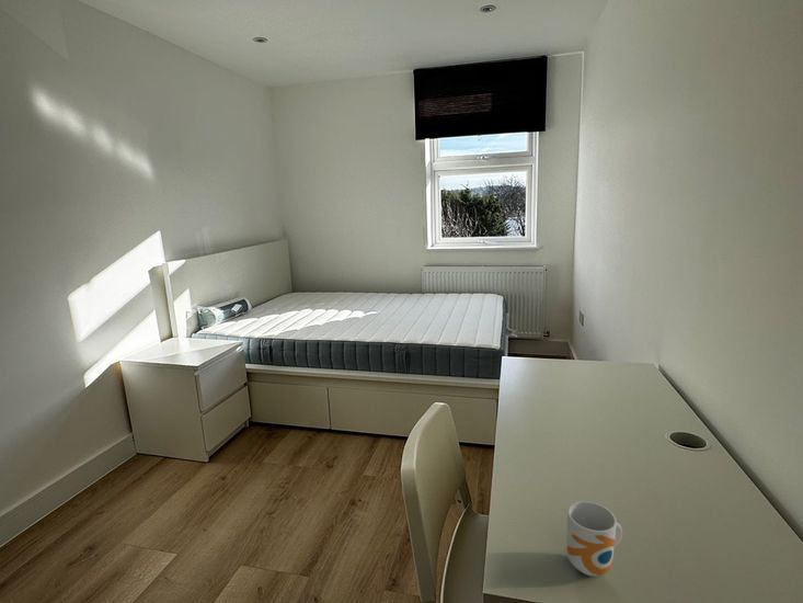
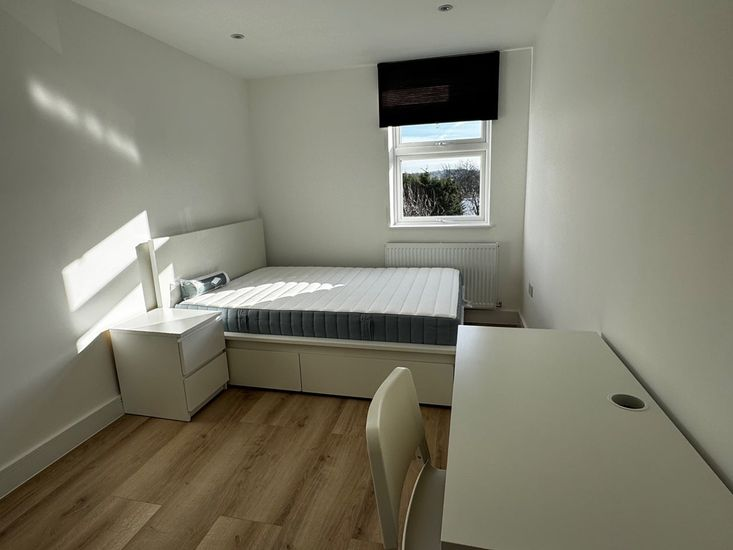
- mug (594, 542)
